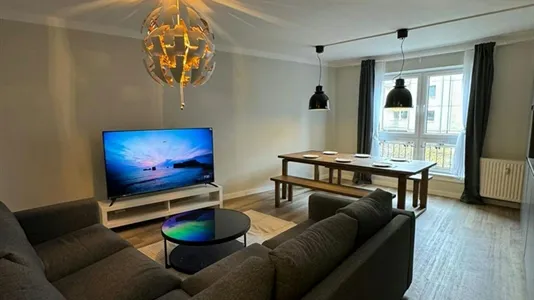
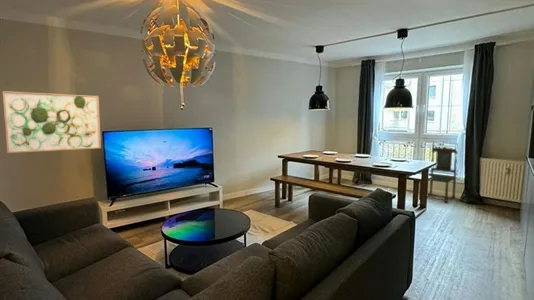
+ wall art (56, 122)
+ dining chair (439, 170)
